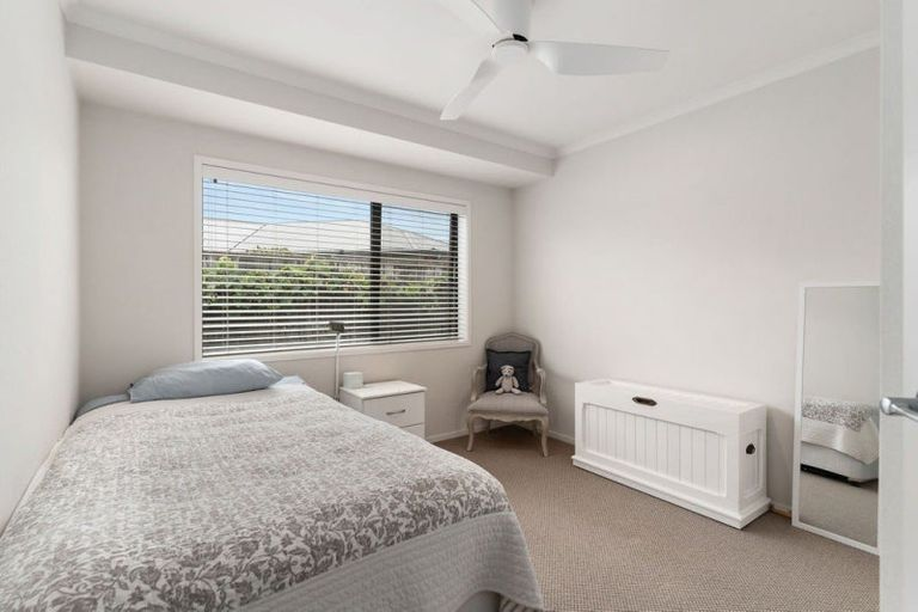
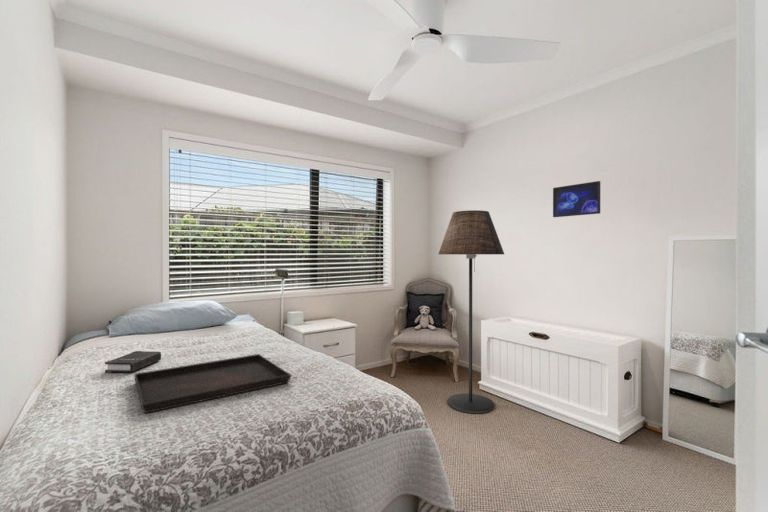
+ floor lamp (470, 308)
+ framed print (575, 200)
+ serving tray (212, 378)
+ hardback book (134, 361)
